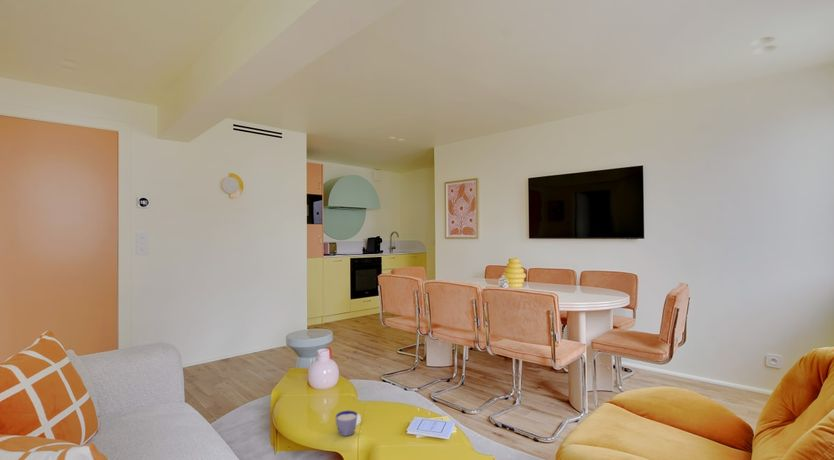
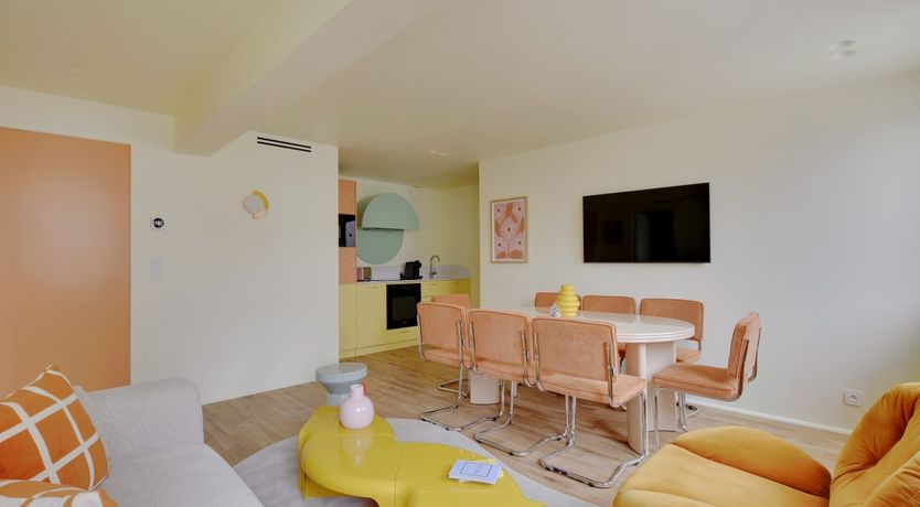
- cup (349, 422)
